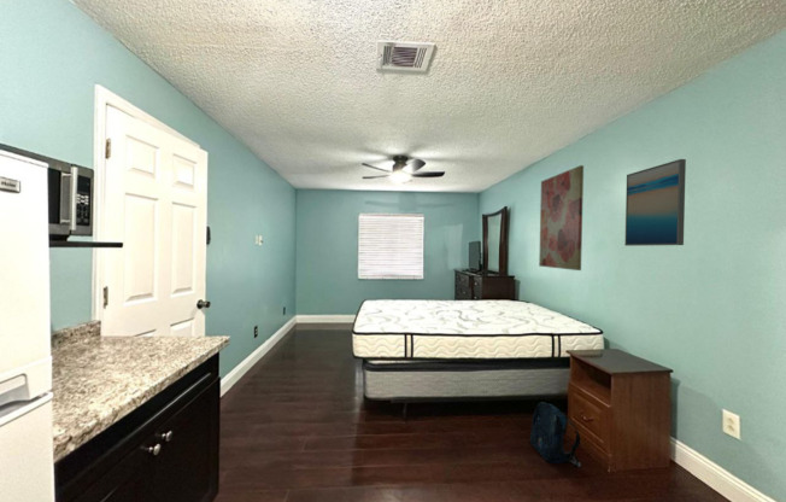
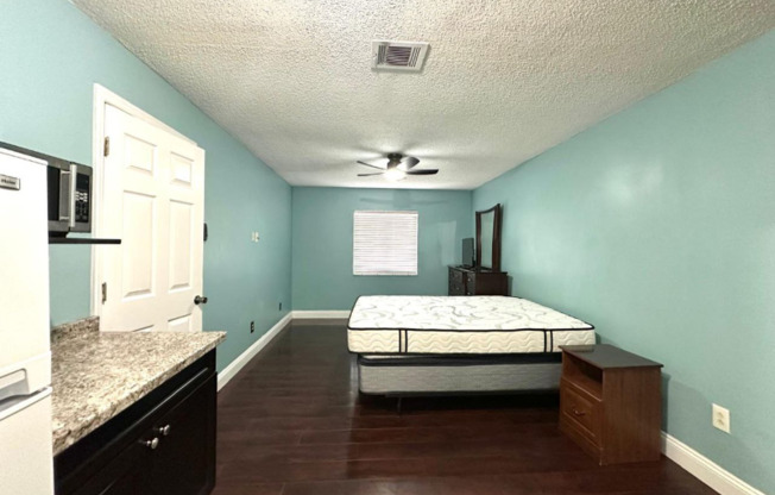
- wall art (652, 206)
- wall art (558, 221)
- backpack (555, 427)
